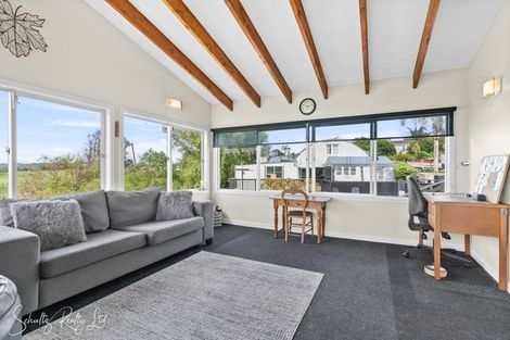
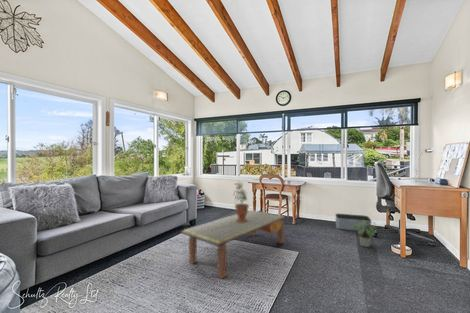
+ potted plant (365, 233)
+ coffee table (239, 237)
+ potted plant (239, 200)
+ storage bin (352, 222)
